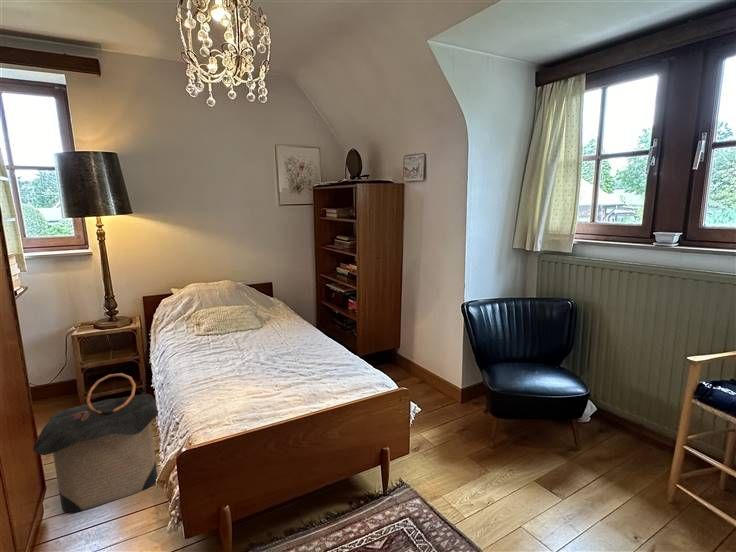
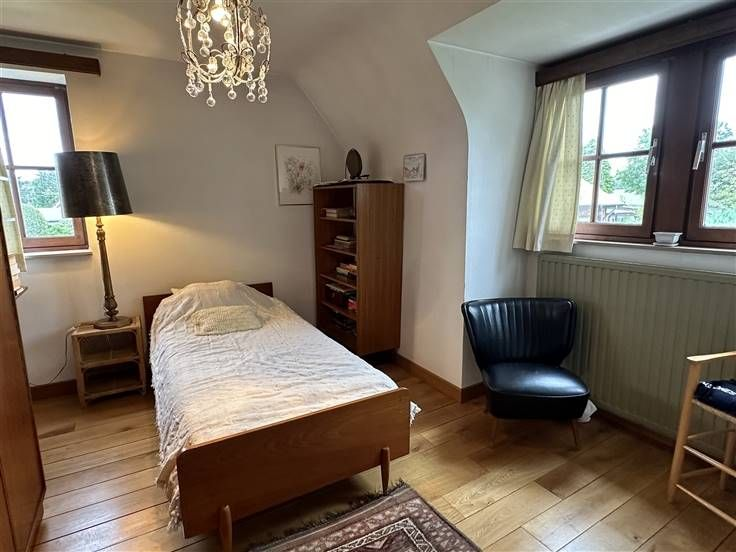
- laundry hamper (102, 438)
